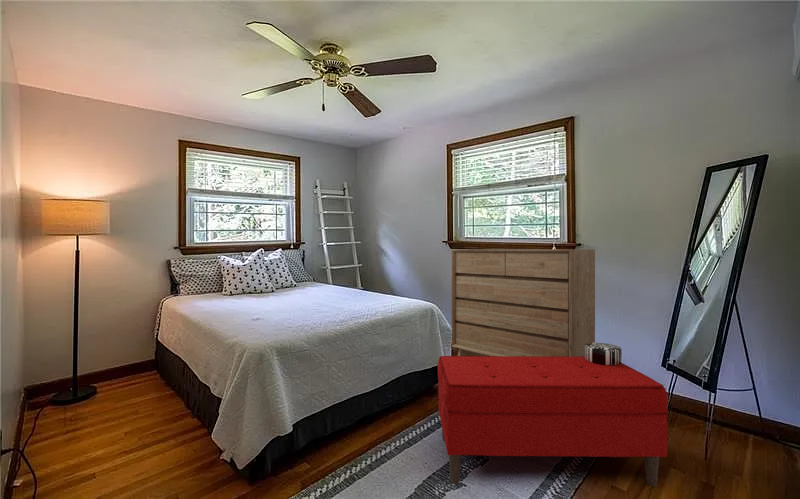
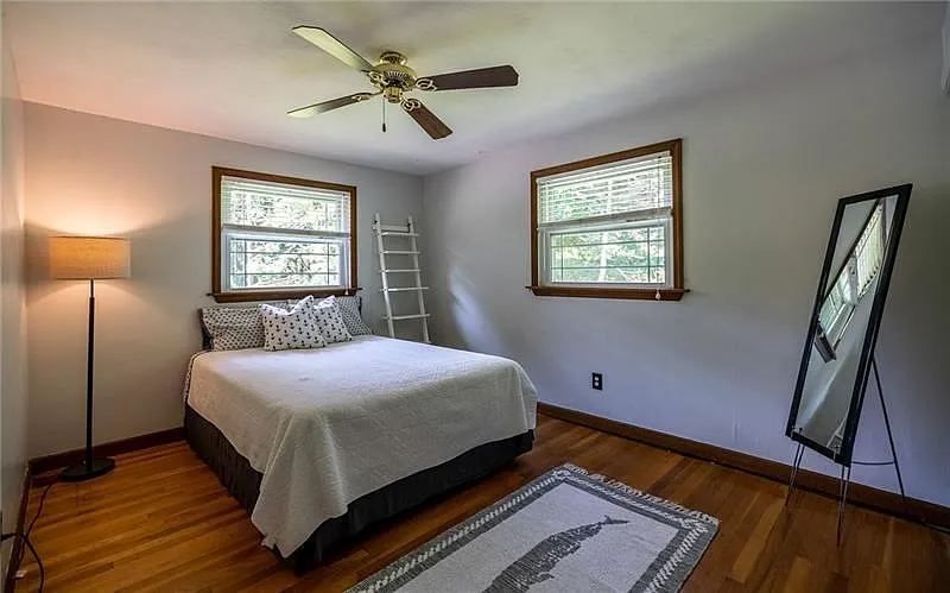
- dresser (518, 313)
- decorative box (602, 353)
- bench (538, 414)
